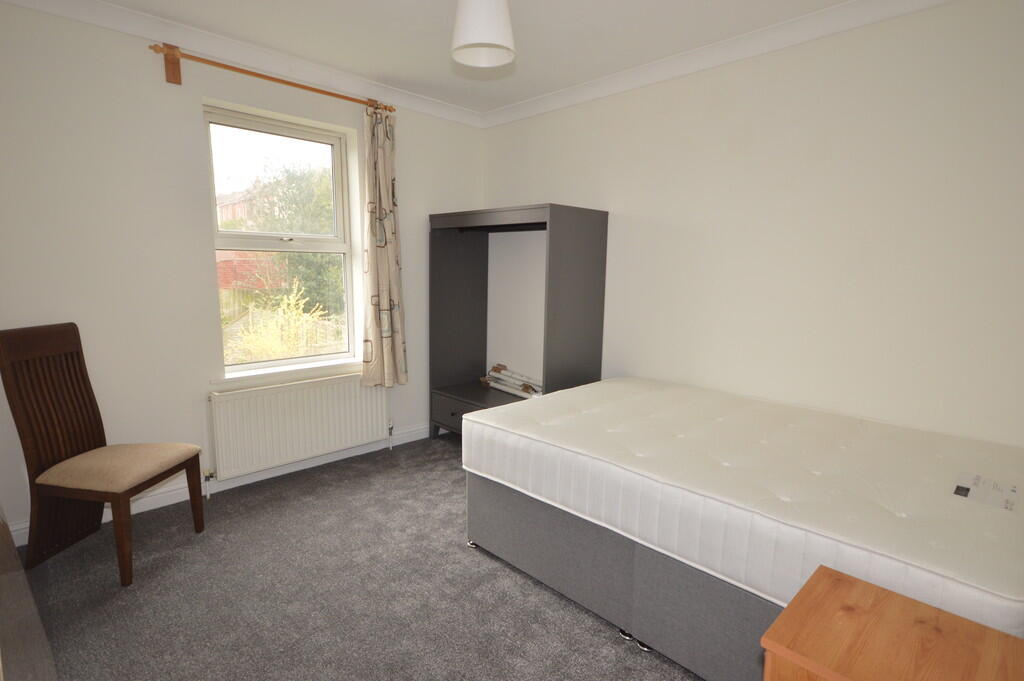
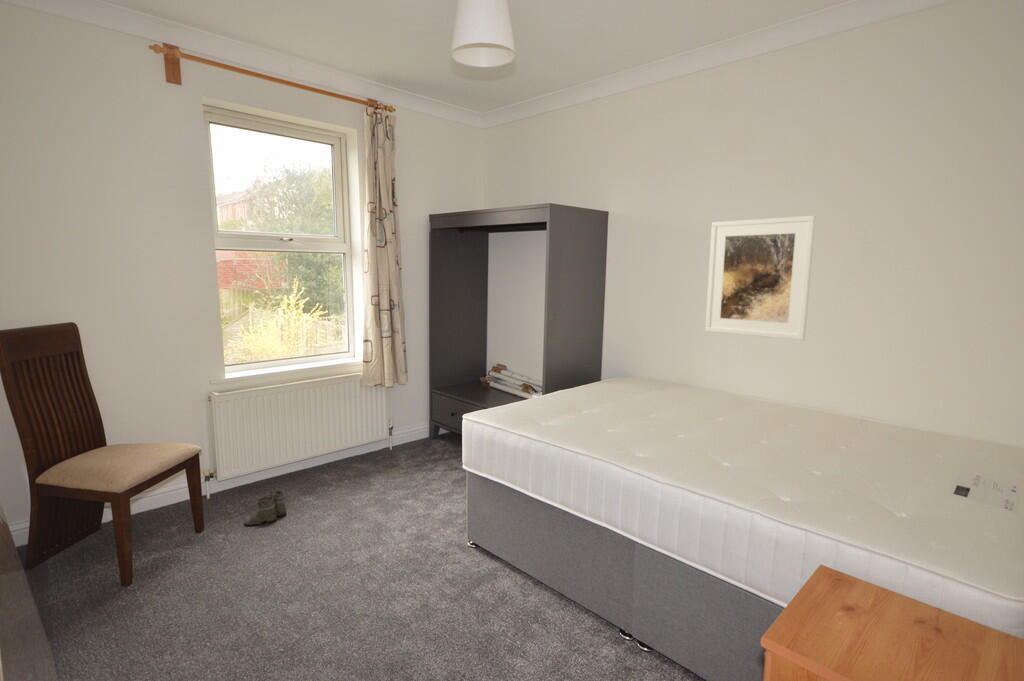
+ boots (267, 505)
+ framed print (756, 278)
